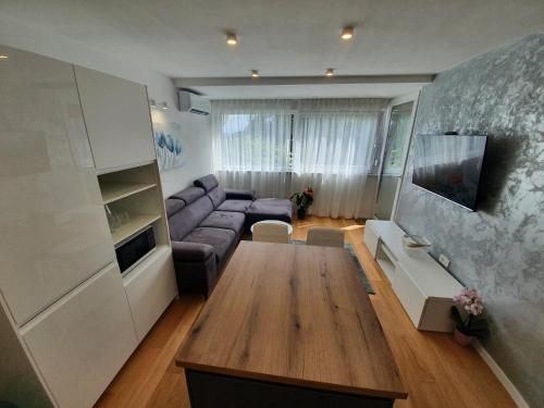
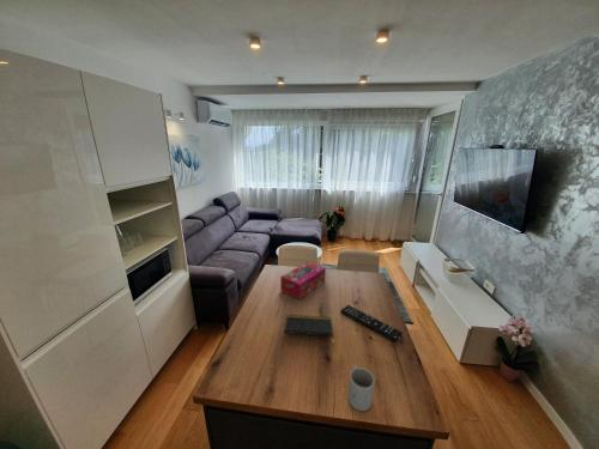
+ notepad (308, 324)
+ tissue box (303, 279)
+ remote control (369, 321)
+ mug (359, 383)
